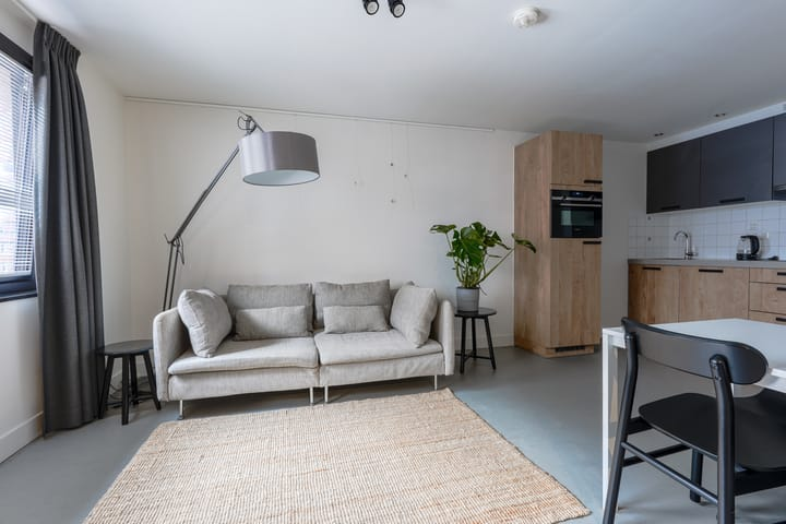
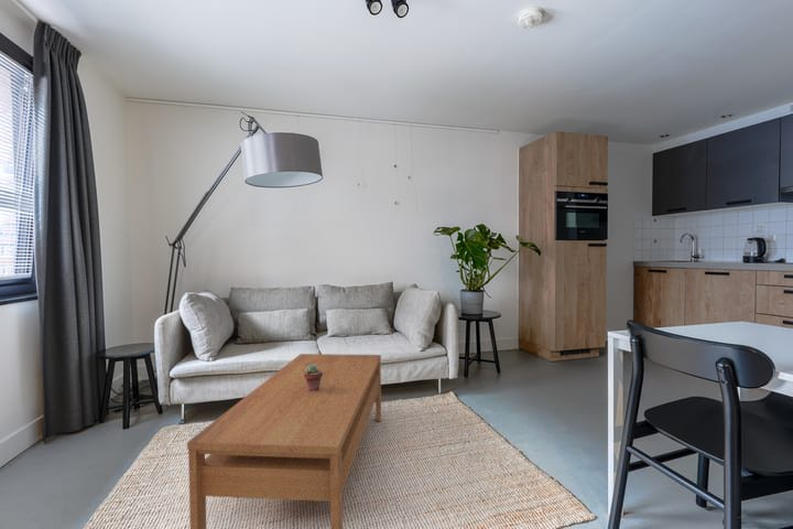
+ coffee table (313, 425)
+ potted succulent (313, 376)
